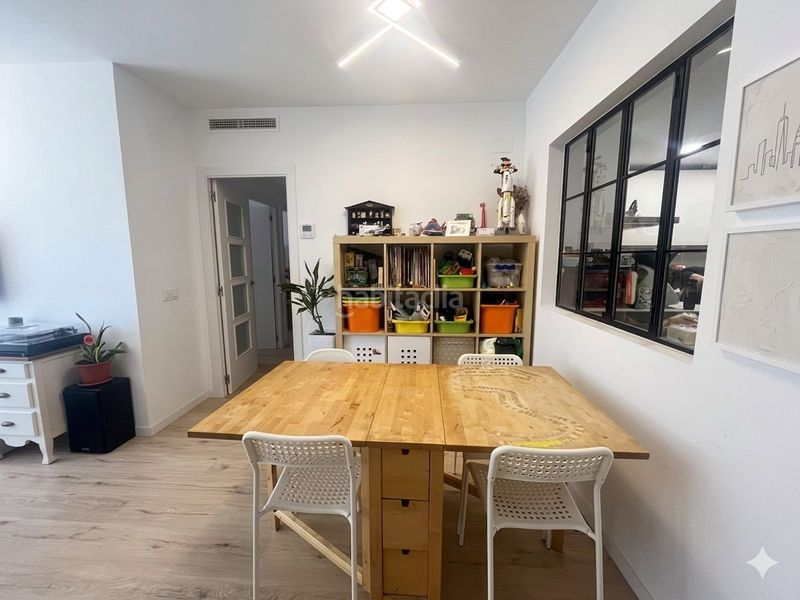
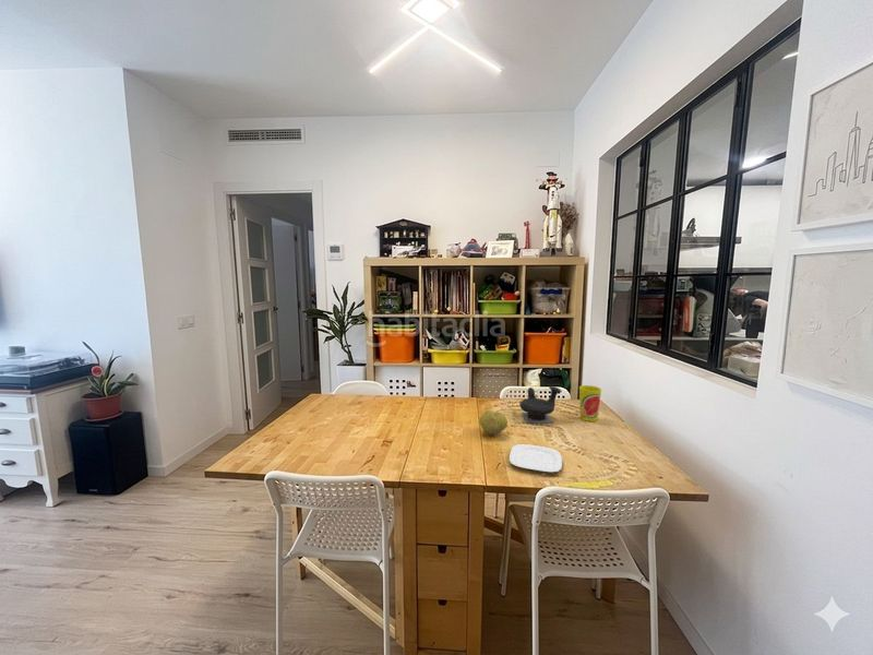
+ teapot (539, 401)
+ plate (535, 458)
+ fruit (492, 421)
+ cup (589, 403)
